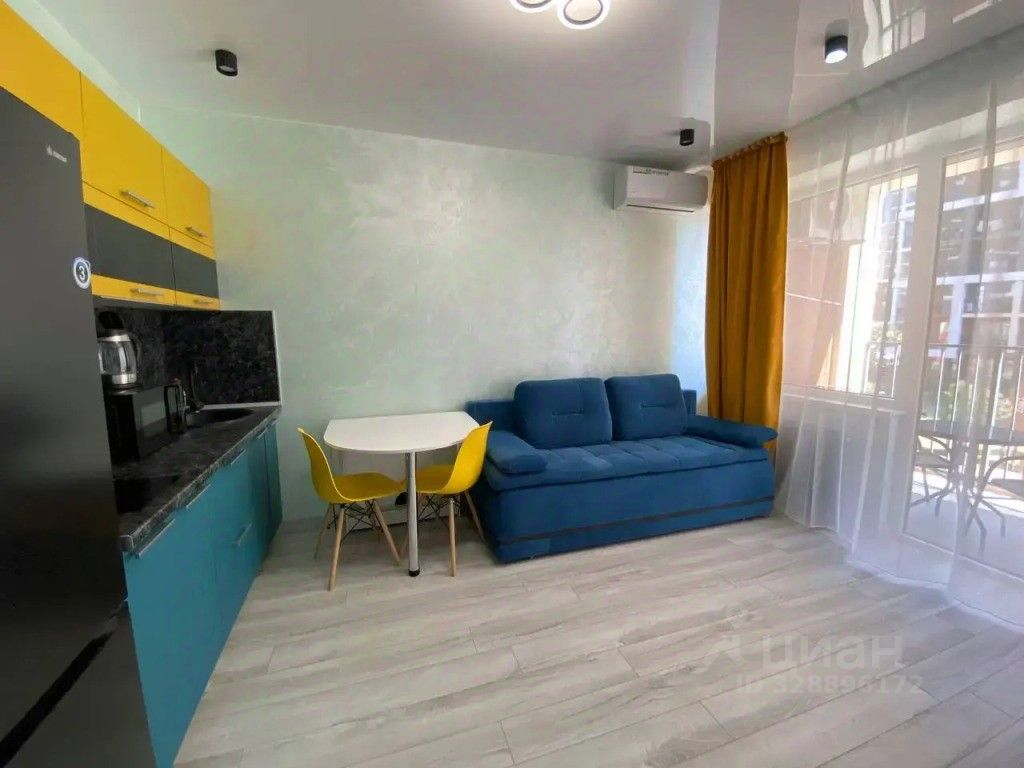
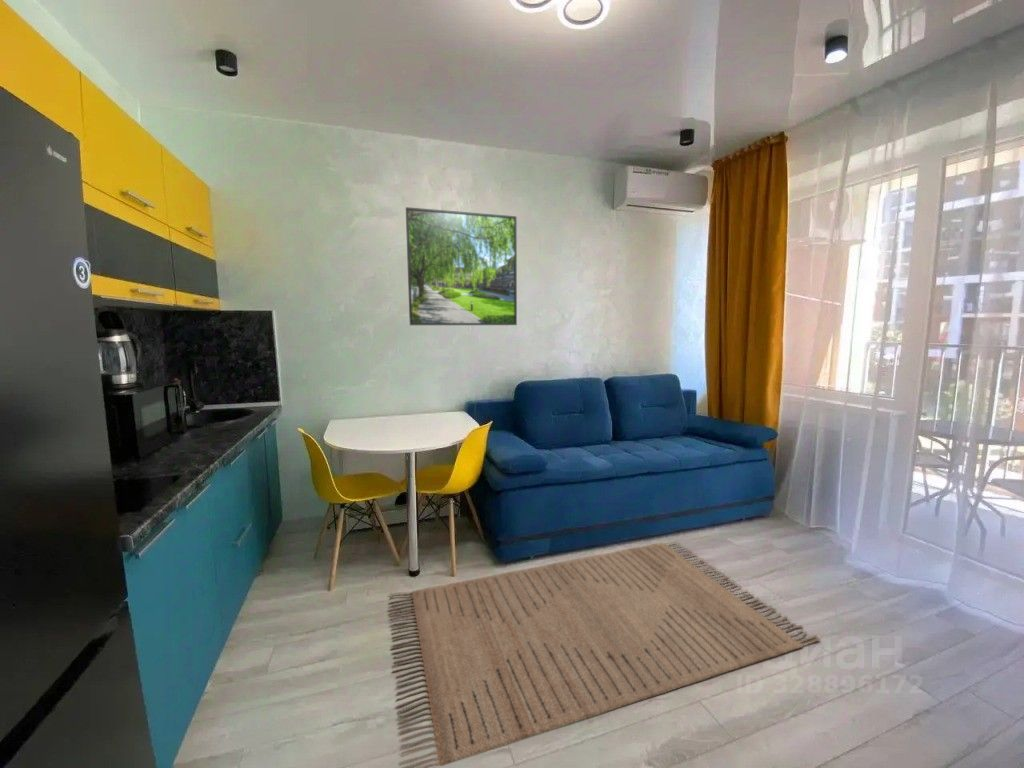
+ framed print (464, 269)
+ rug (587, 615)
